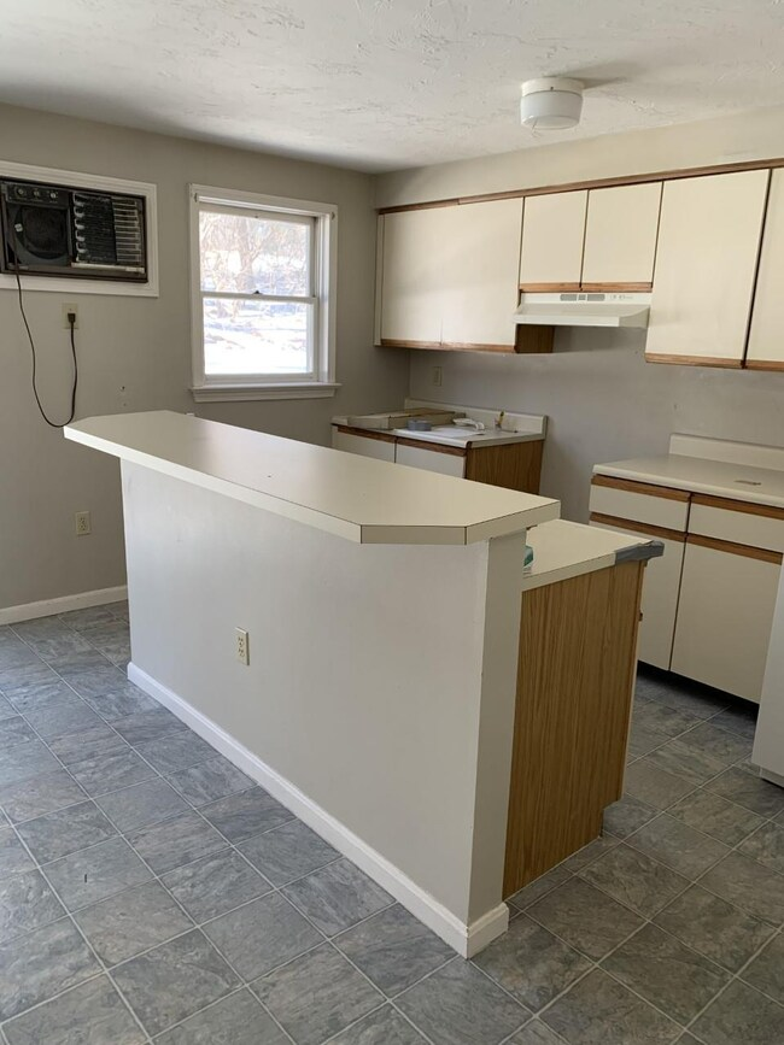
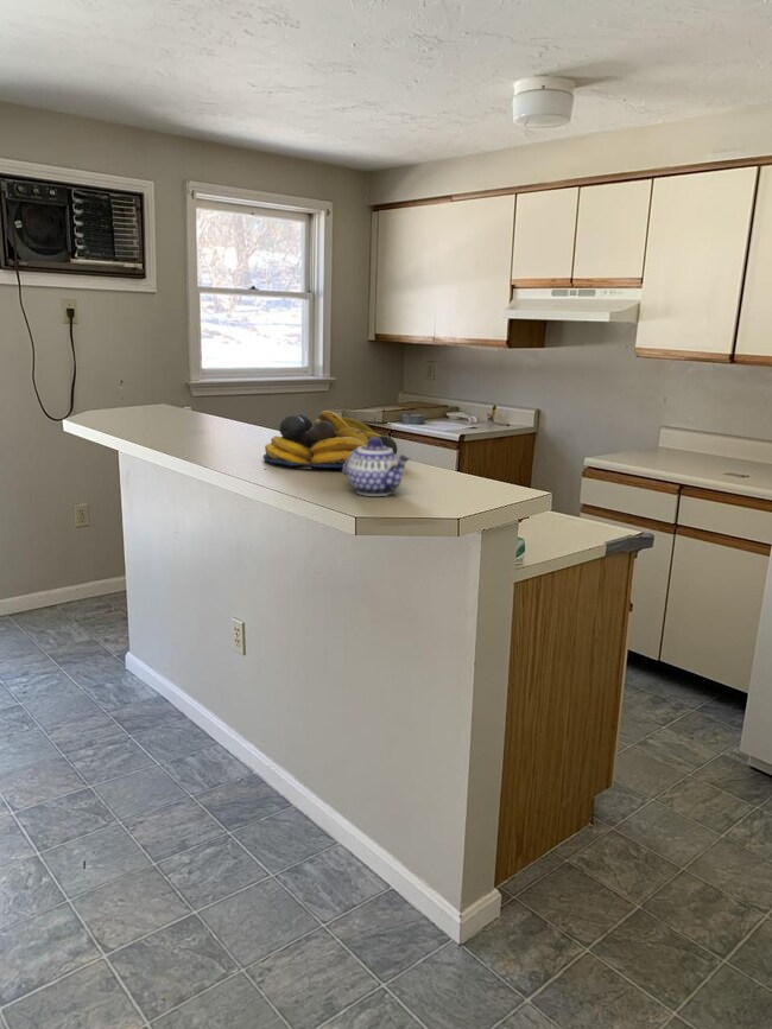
+ fruit bowl (329, 436)
+ teapot (375, 465)
